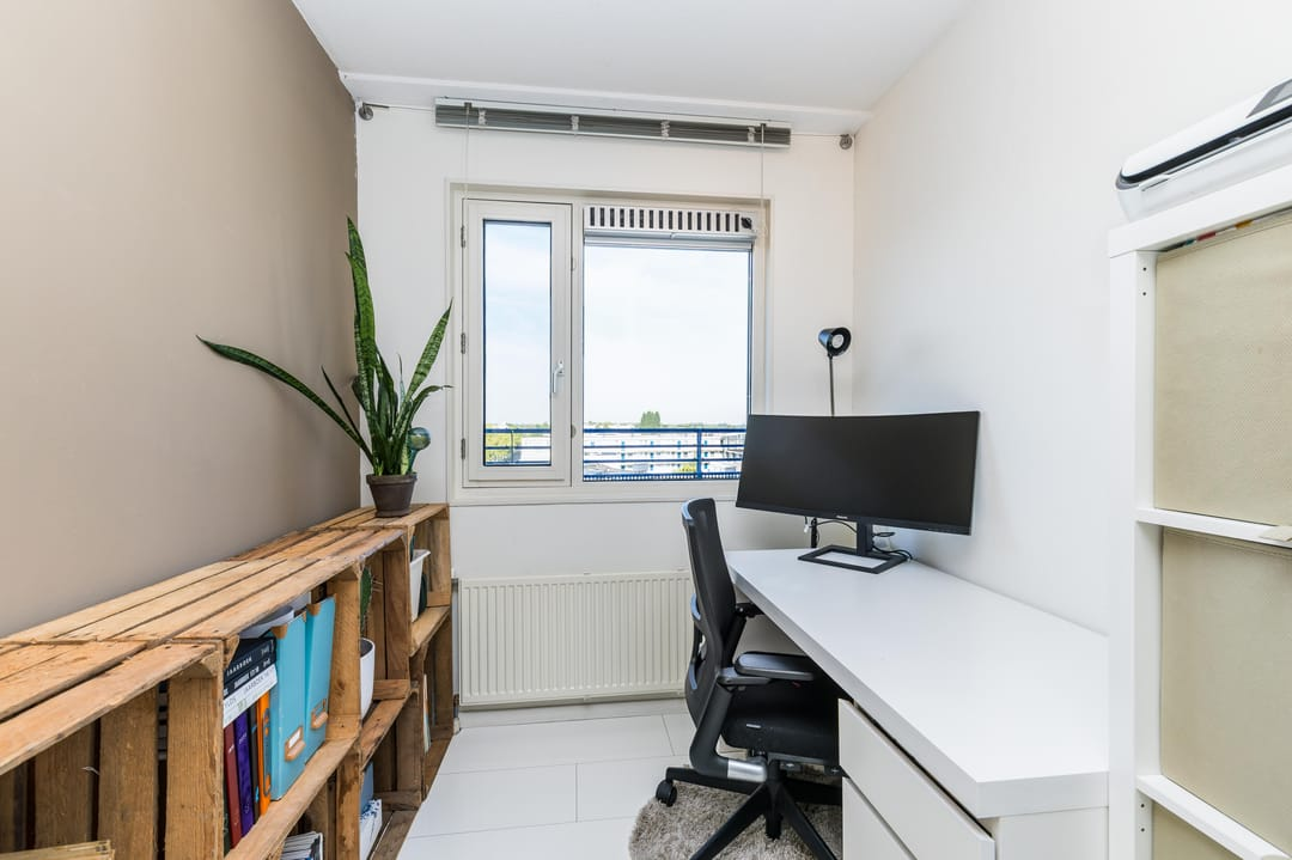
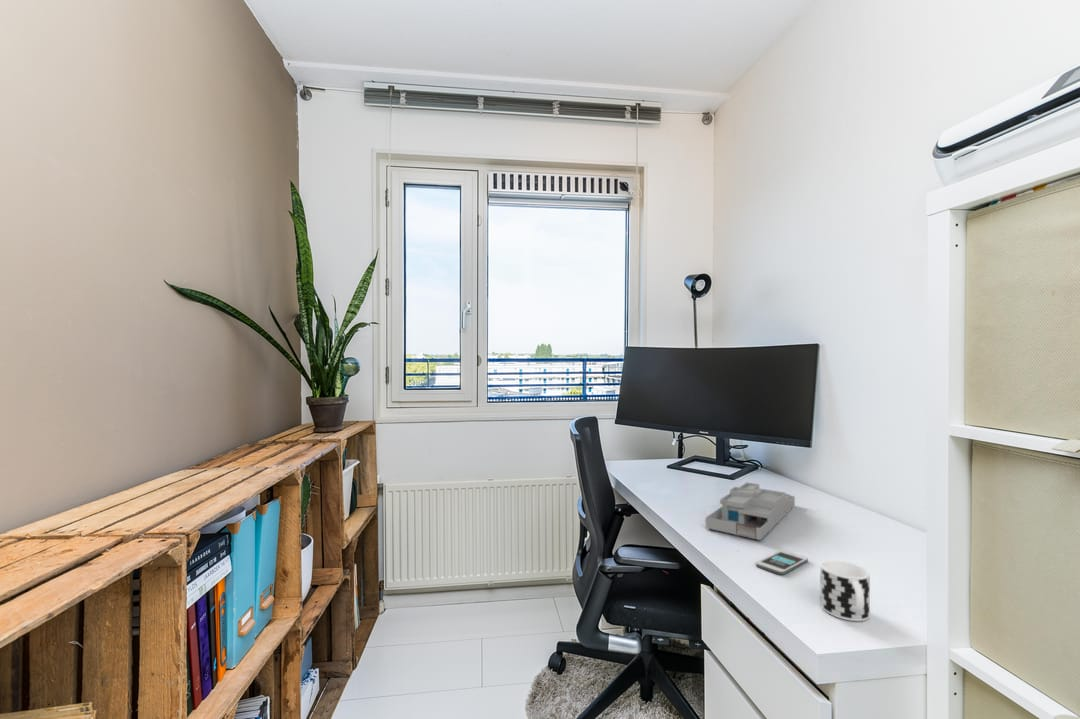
+ smartphone (782, 561)
+ cup (847, 592)
+ desk organizer (753, 503)
